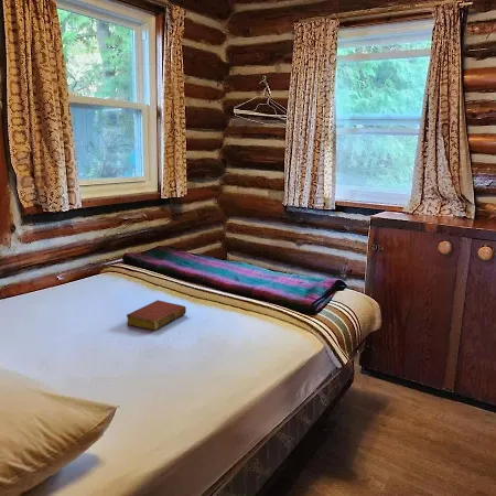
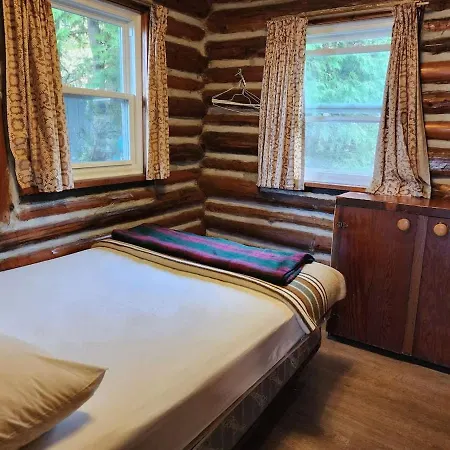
- book (157, 314)
